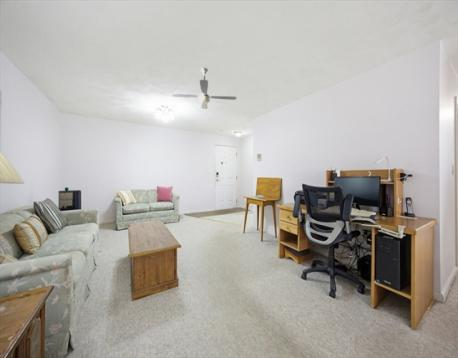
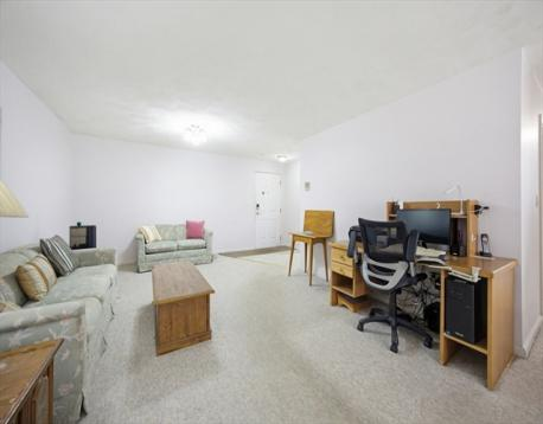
- ceiling fan (204, 85)
